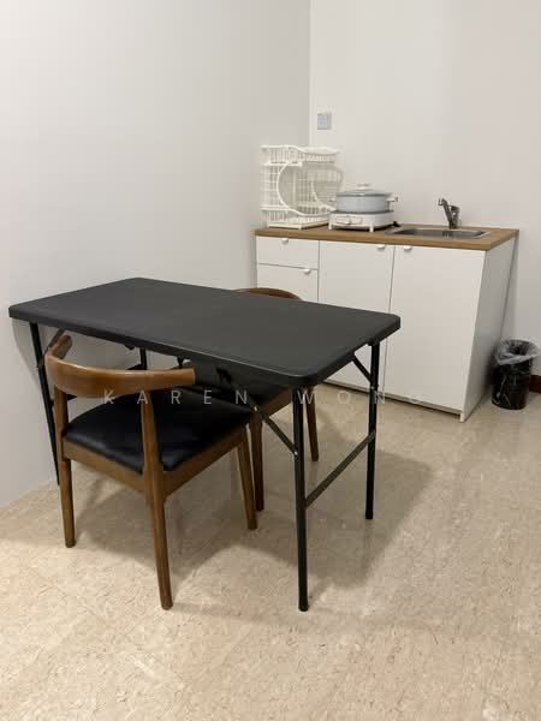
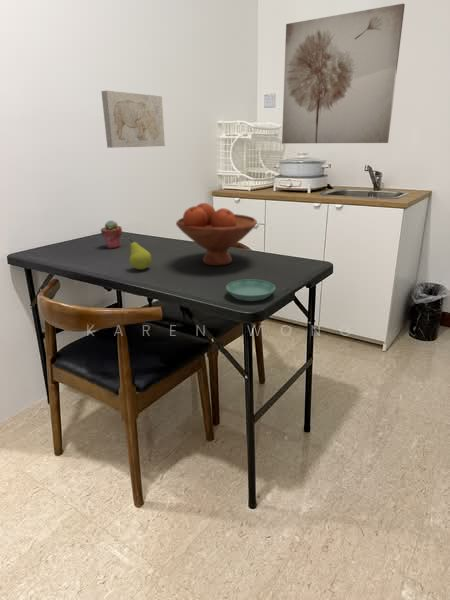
+ wall art (336, 82)
+ potted succulent (111, 233)
+ saucer (250, 290)
+ wall art (135, 120)
+ fruit bowl (216, 233)
+ fruit (140, 254)
